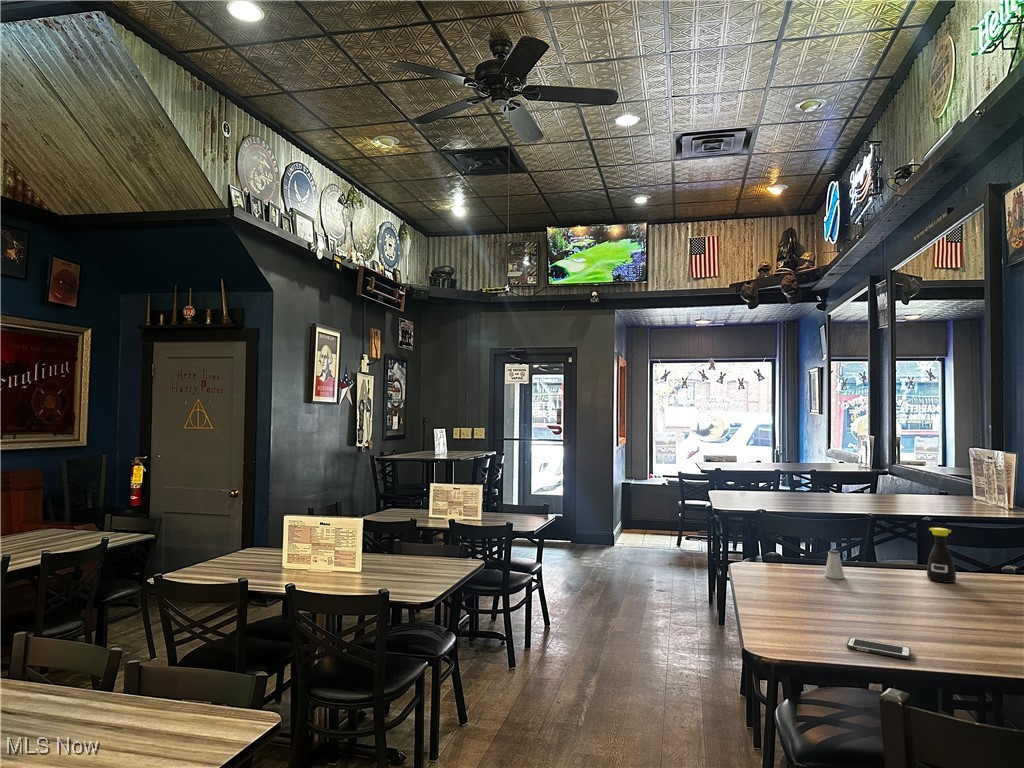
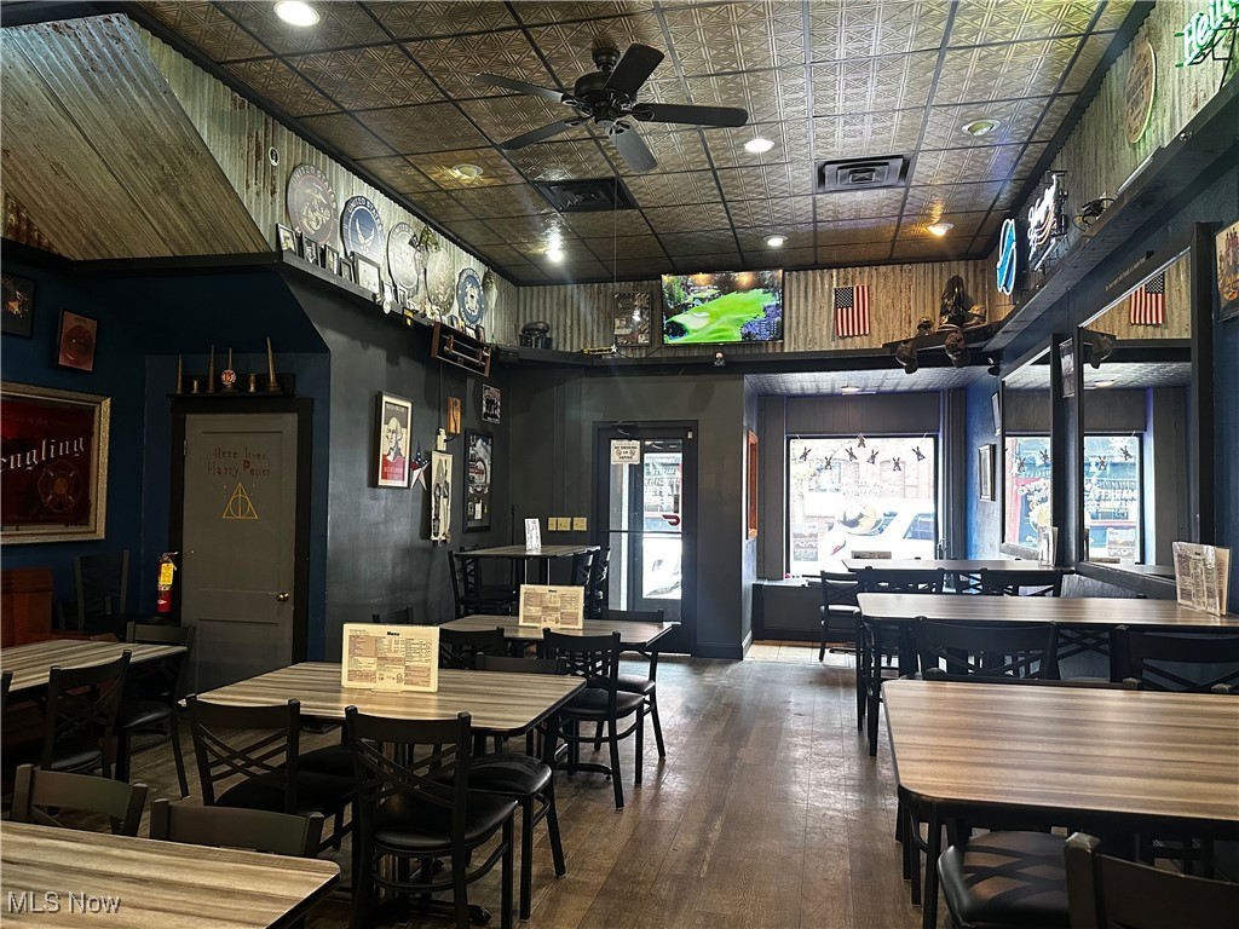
- bottle (940, 554)
- saltshaker (834, 563)
- cell phone (878, 647)
